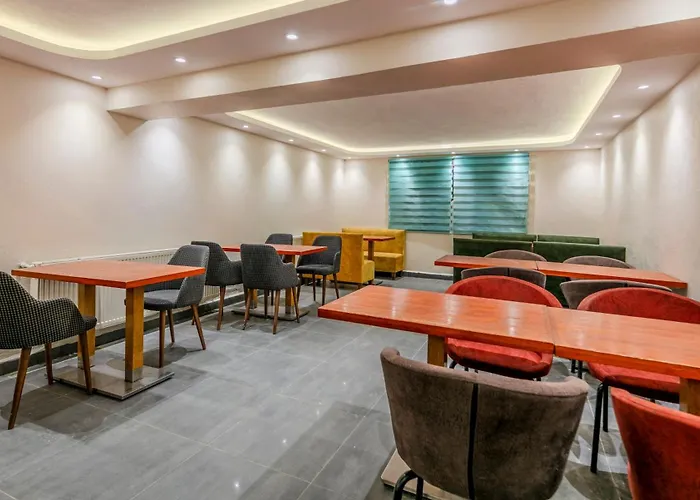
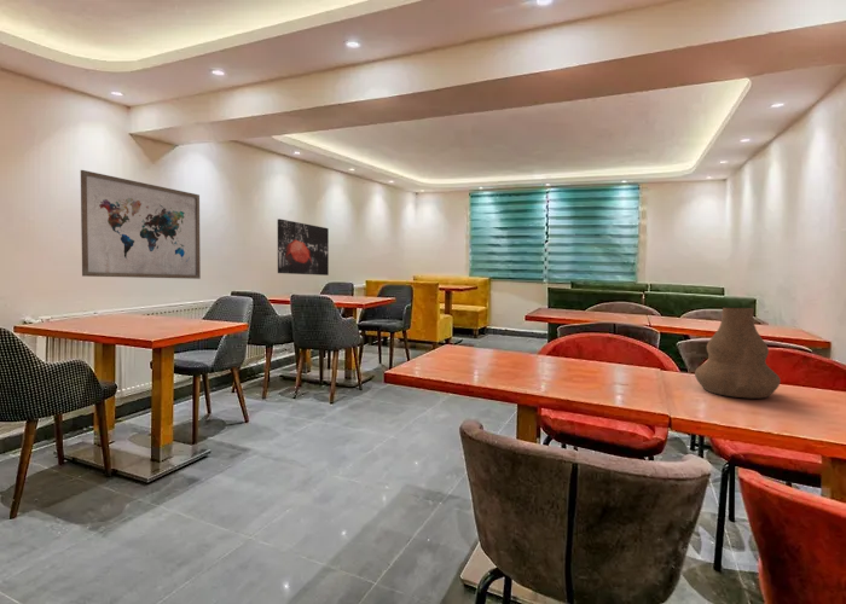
+ wall art (147, 231)
+ wall art (305, 249)
+ vase (736, 349)
